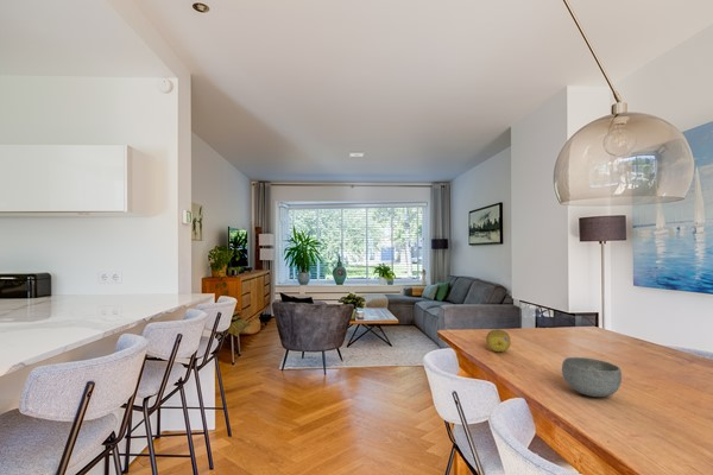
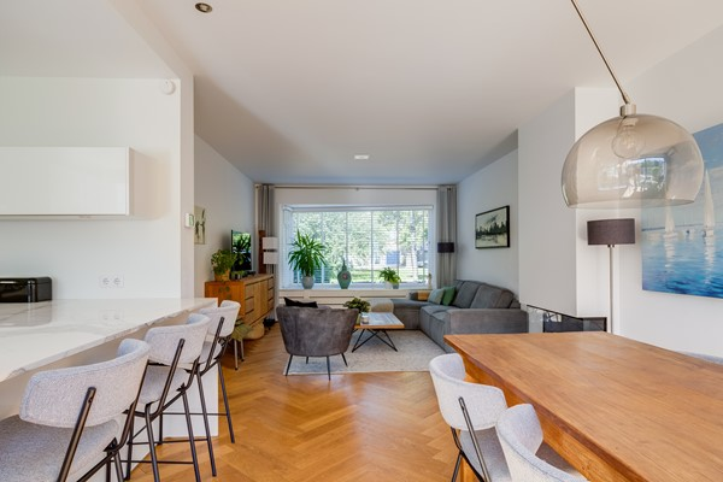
- fruit (498, 340)
- bowl (591, 378)
